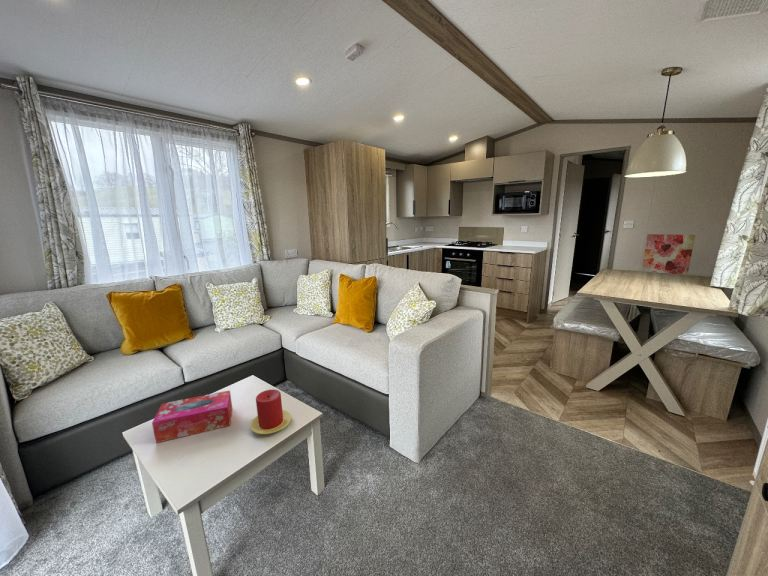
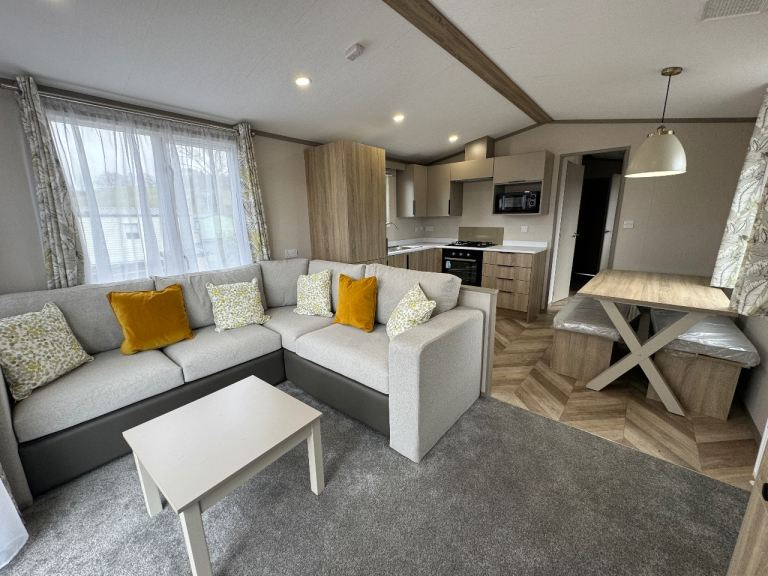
- candle (269, 409)
- tissue box (195, 414)
- wall art (666, 256)
